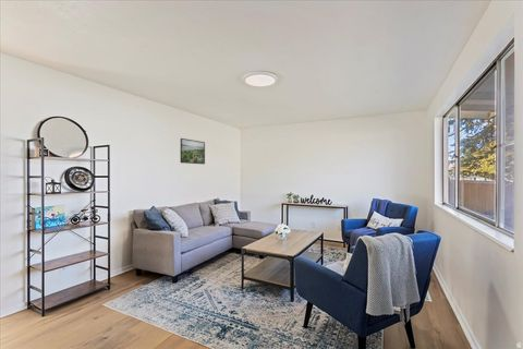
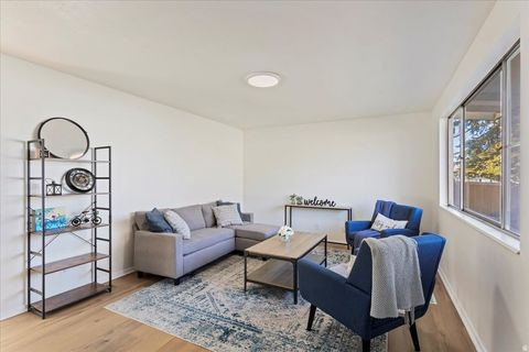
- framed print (193, 152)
